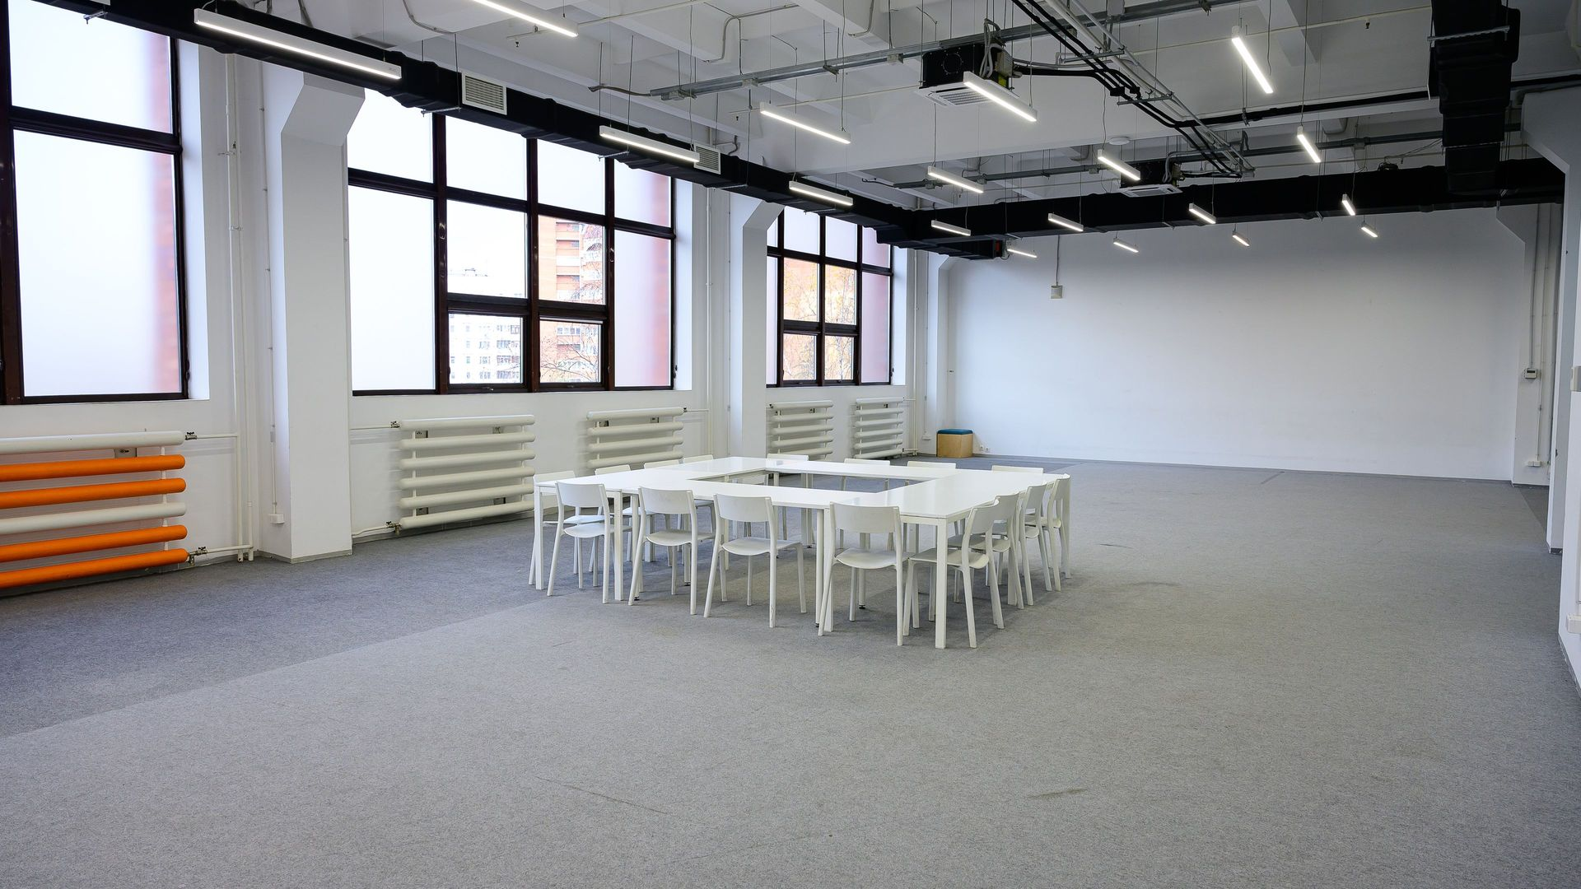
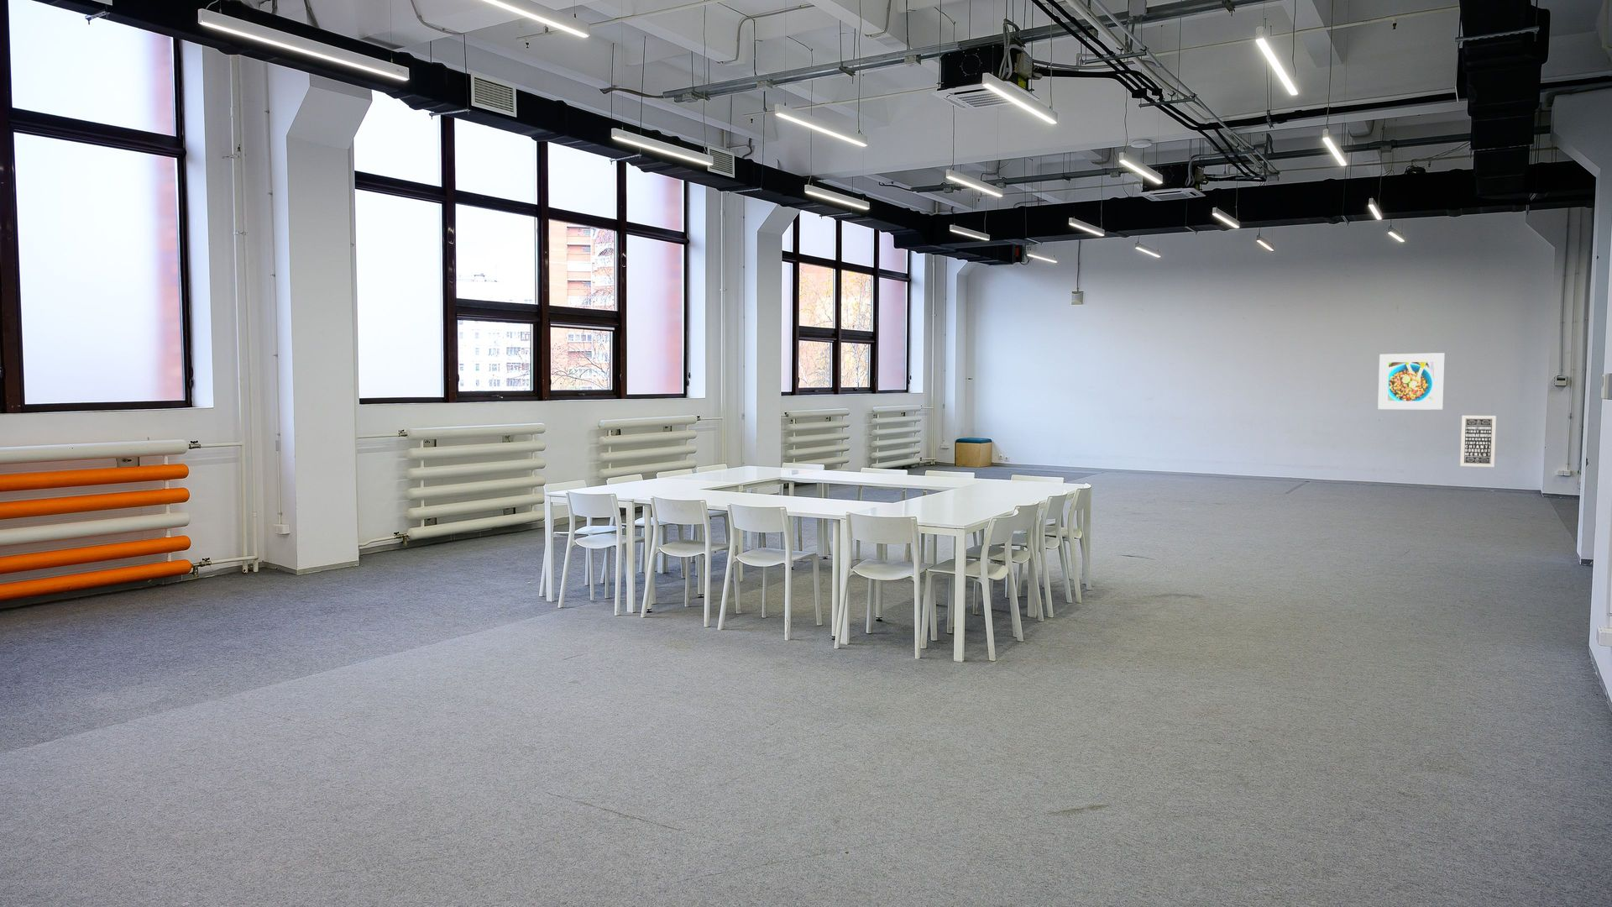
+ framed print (1410, 381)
+ wall art (1478, 441)
